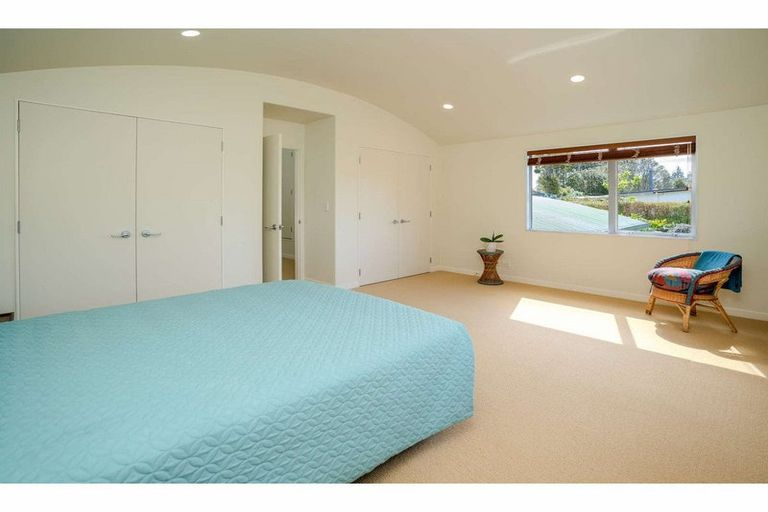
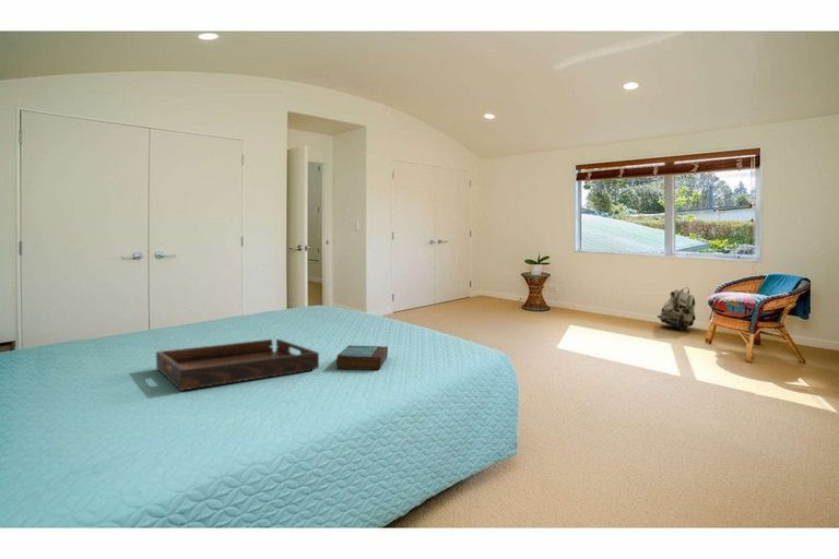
+ book (363, 356)
+ serving tray (237, 359)
+ backpack (676, 307)
